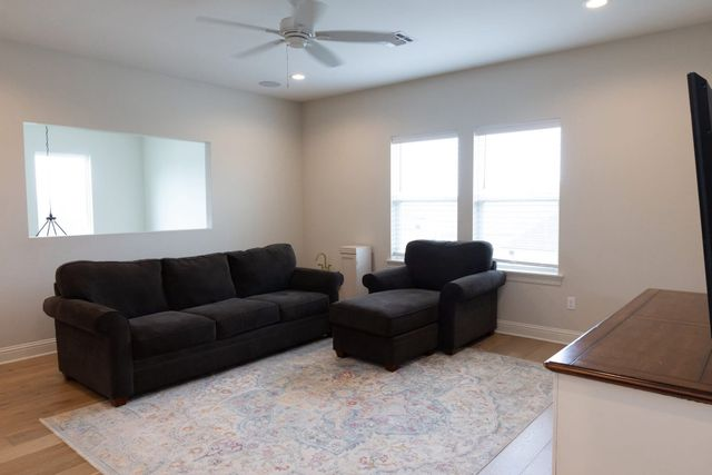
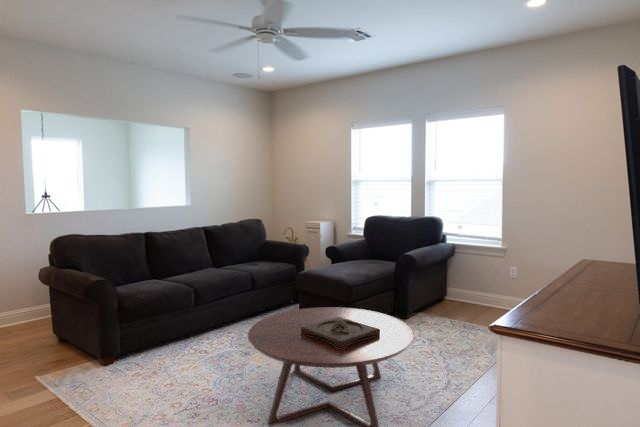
+ wooden tray (340, 326)
+ coffee table (330, 364)
